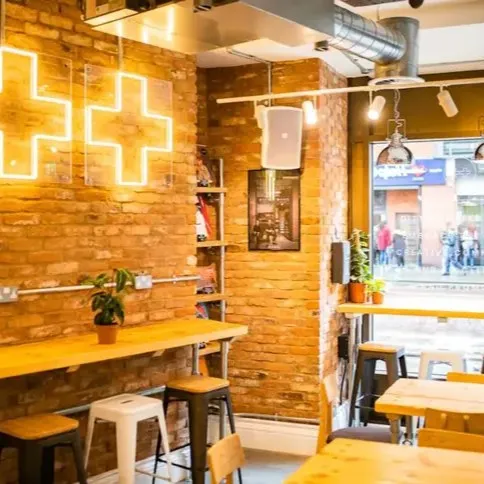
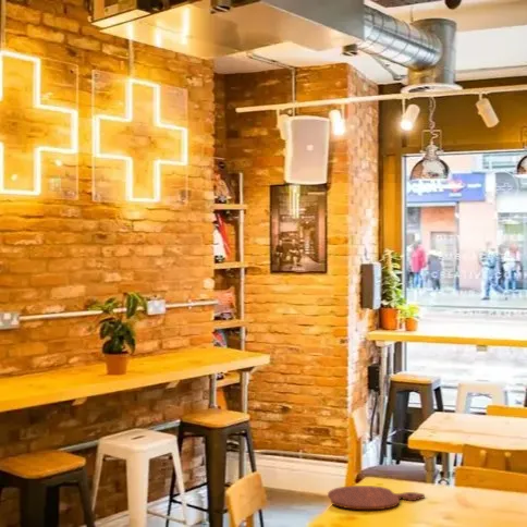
+ cutting board (377, 497)
